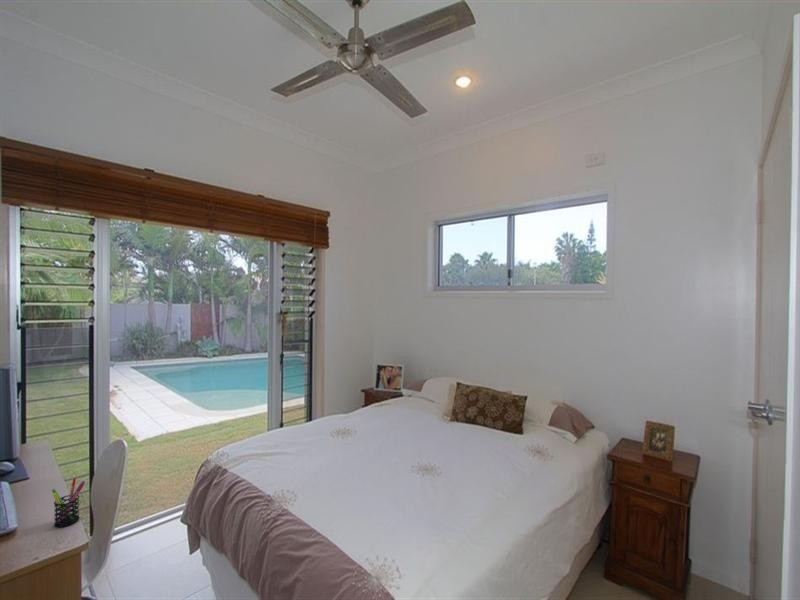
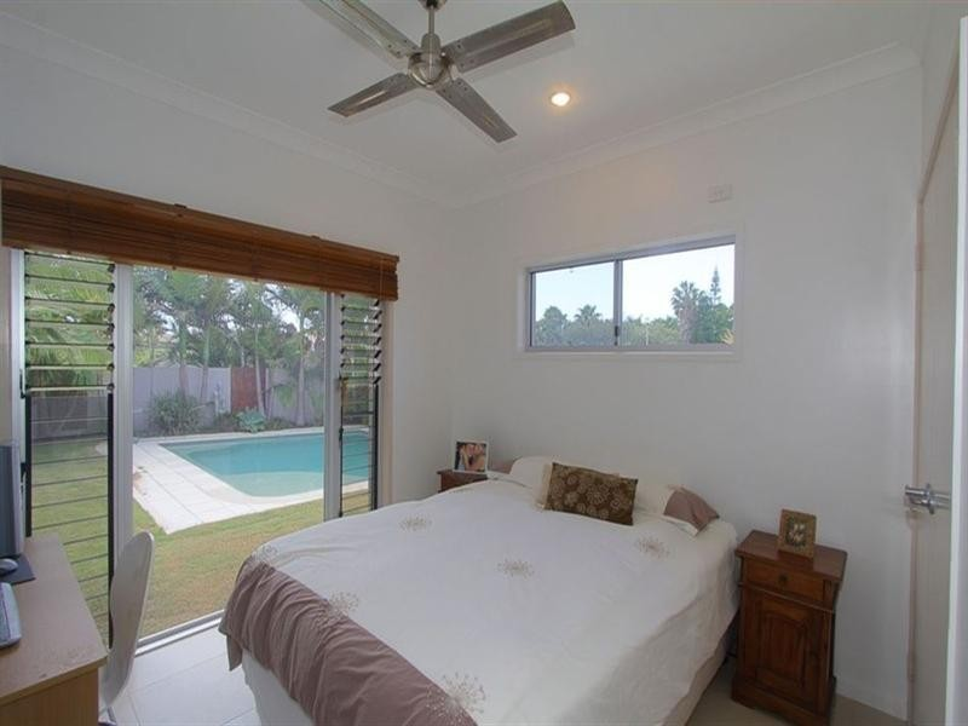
- pen holder (65, 501)
